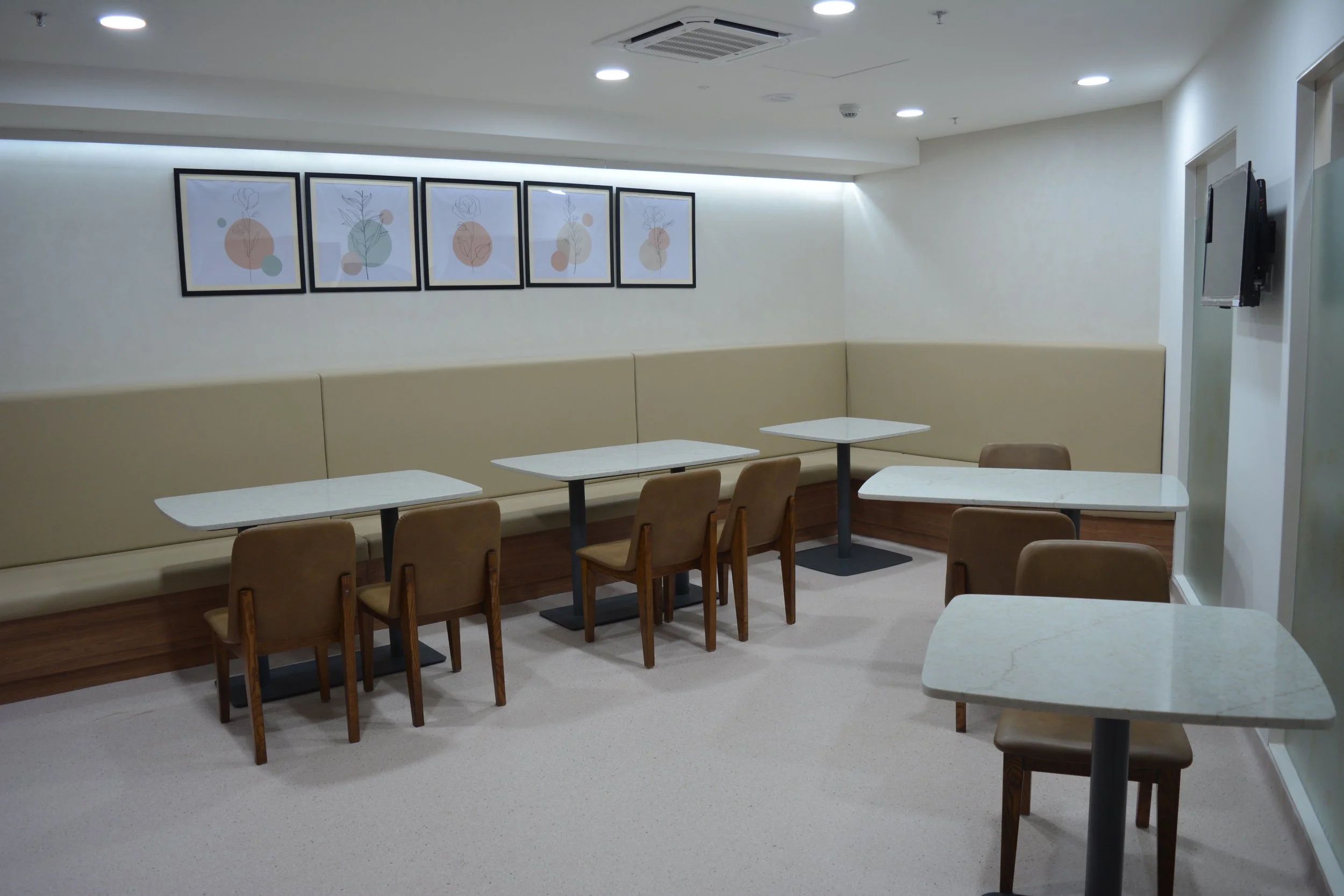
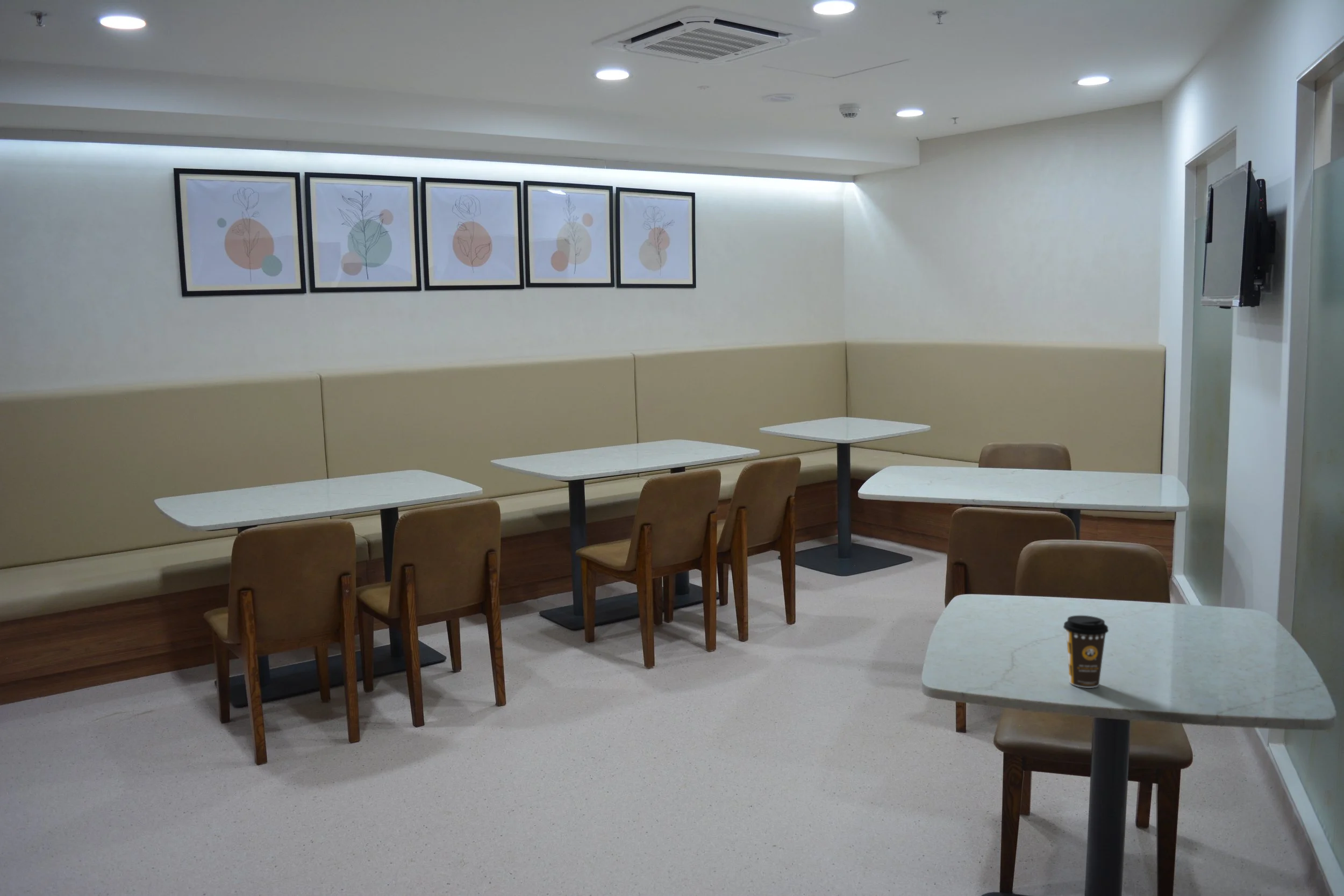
+ coffee cup (1085, 651)
